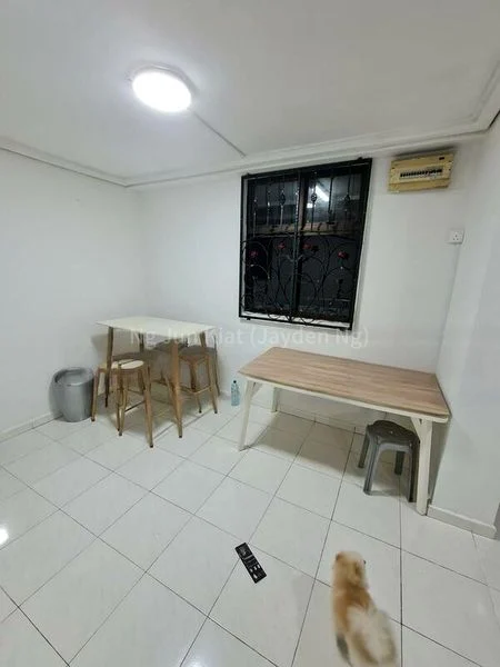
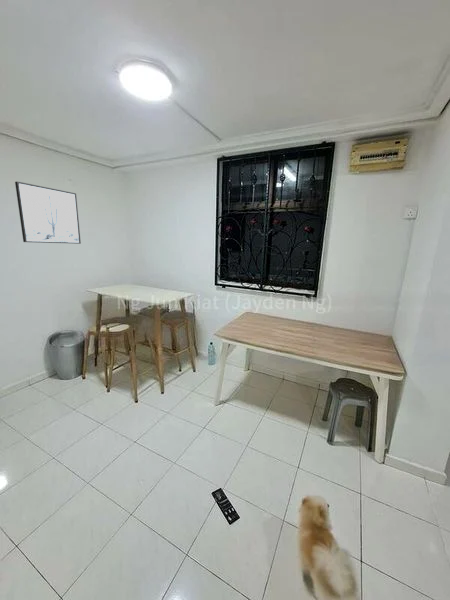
+ wall art (51, 216)
